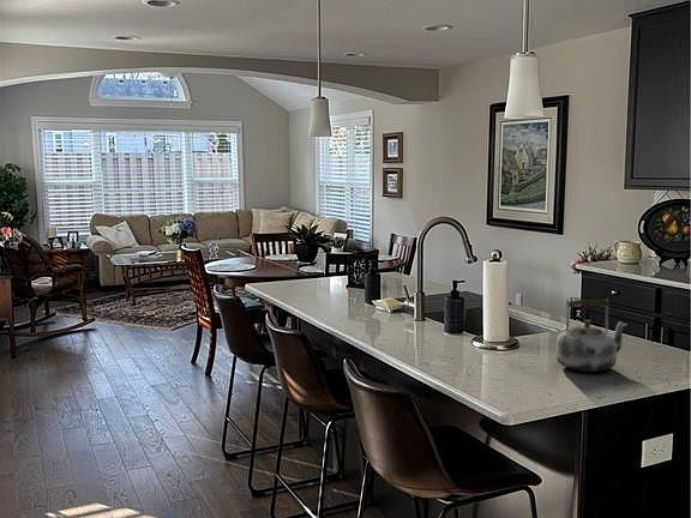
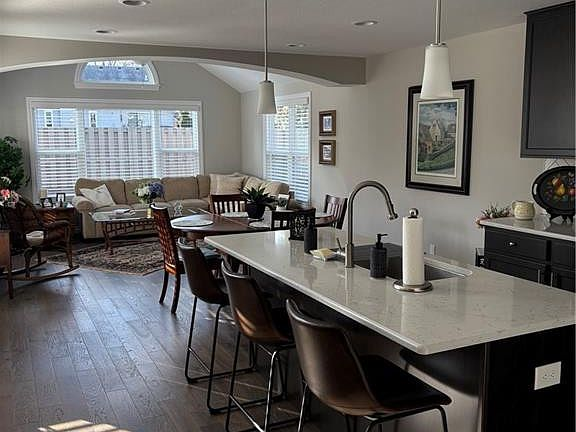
- kettle (593, 332)
